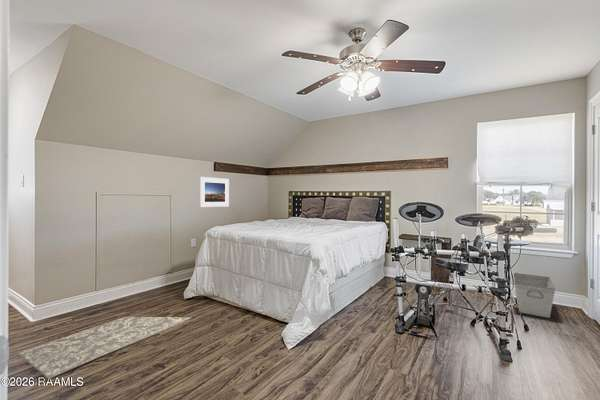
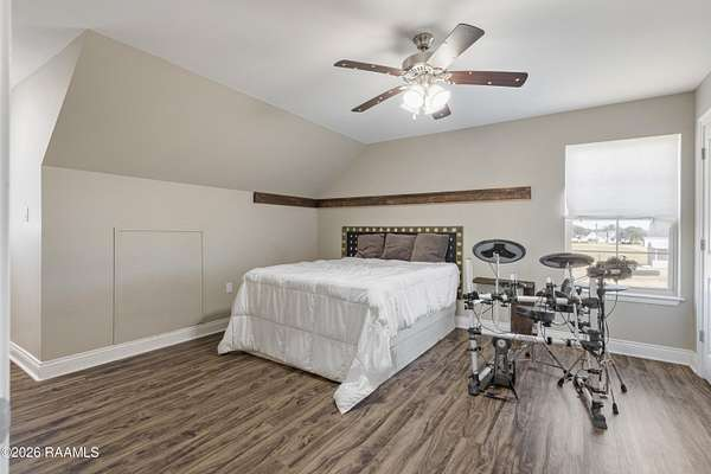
- storage bin (532, 293)
- rug (120, 331)
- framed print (215, 192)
